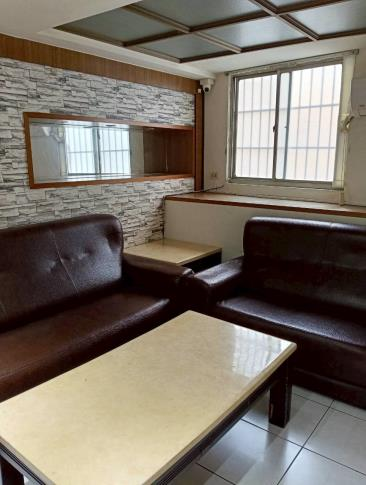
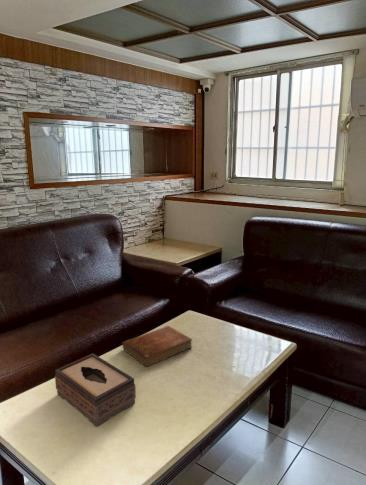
+ bible (157, 344)
+ tissue box (94, 386)
